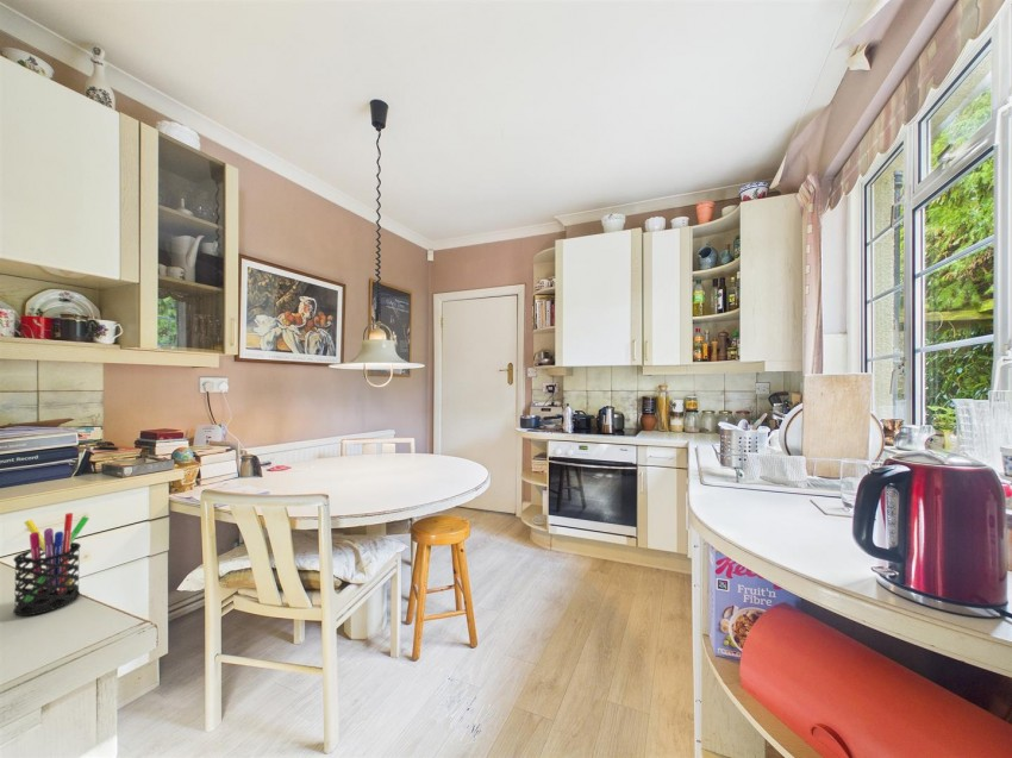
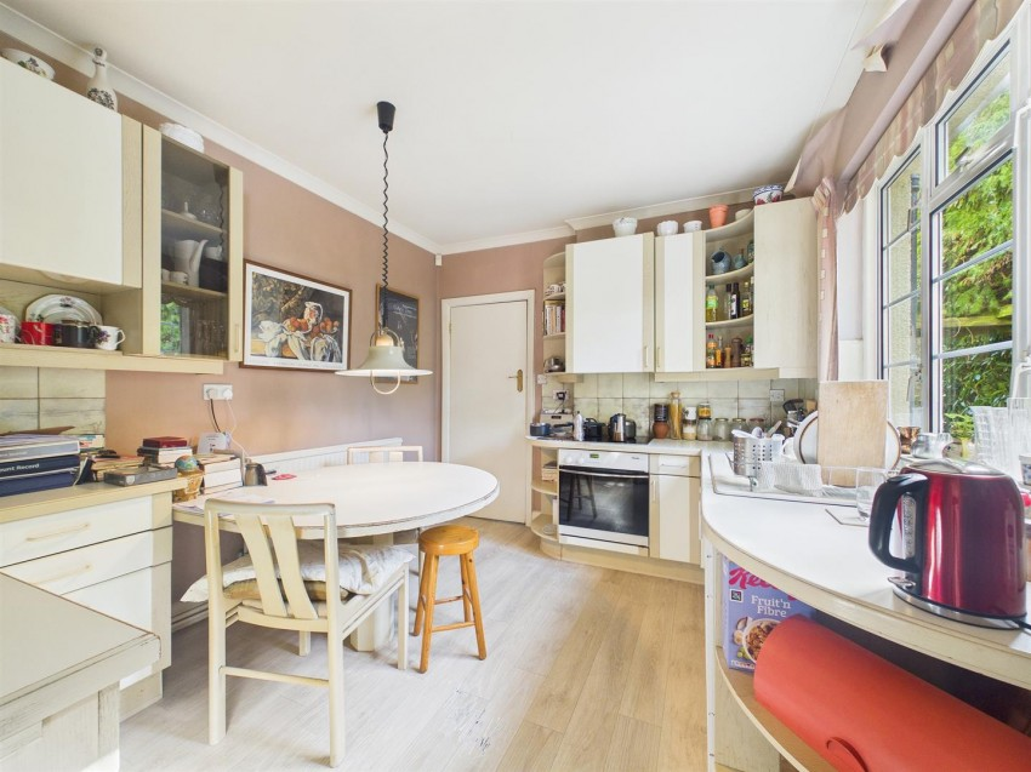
- pen holder (56, 556)
